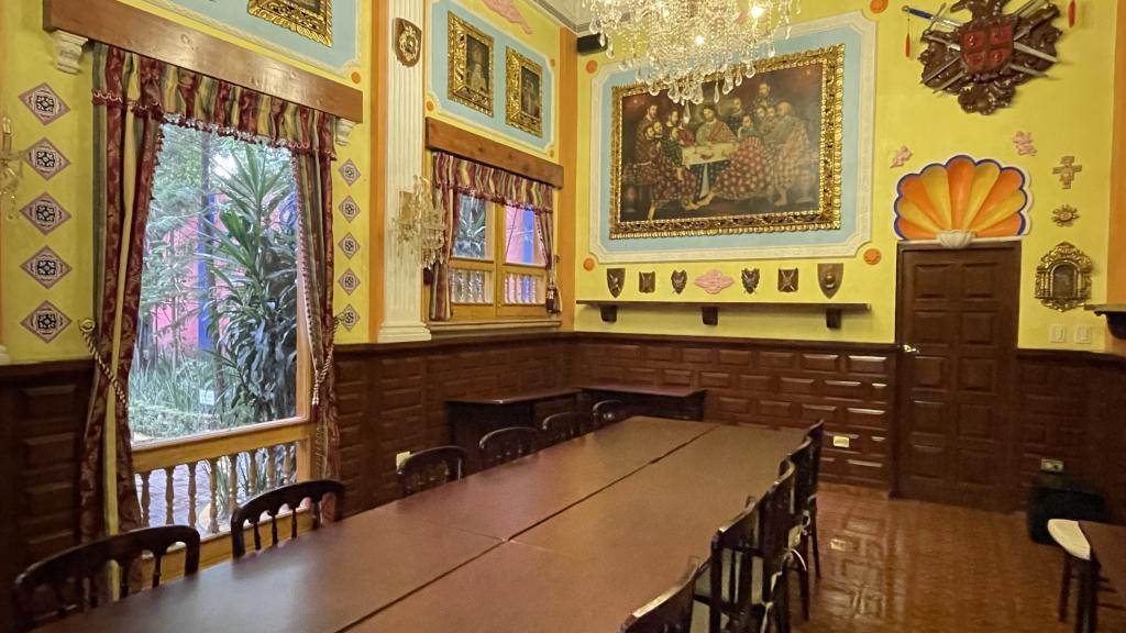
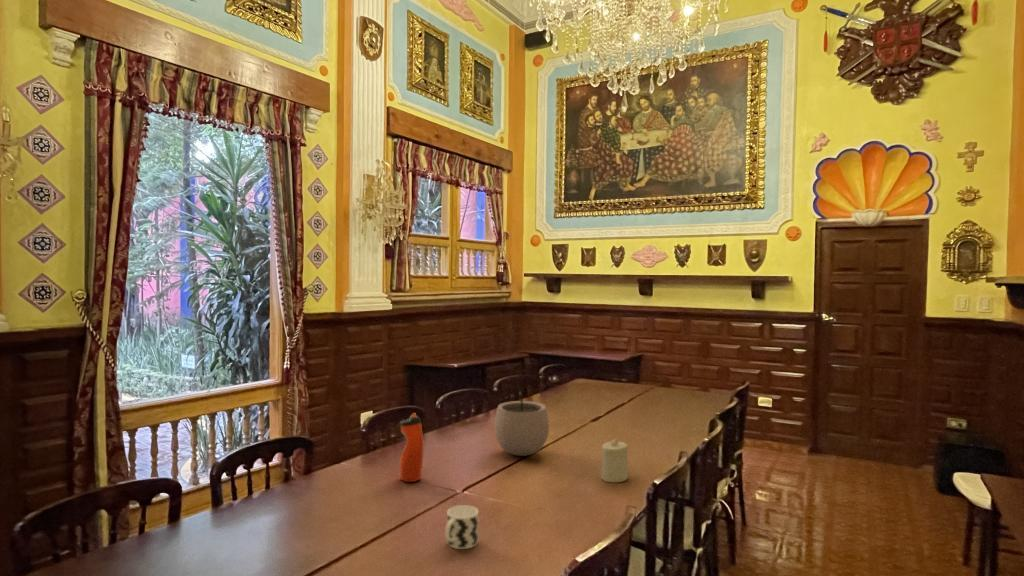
+ candle (614, 458)
+ water bottle (411, 446)
+ cup (459, 528)
+ plant pot (521, 419)
